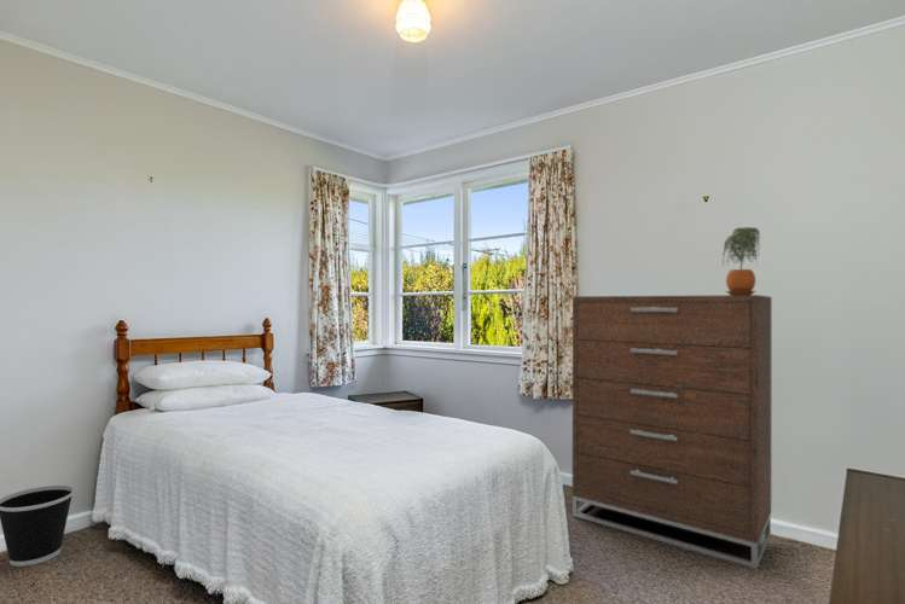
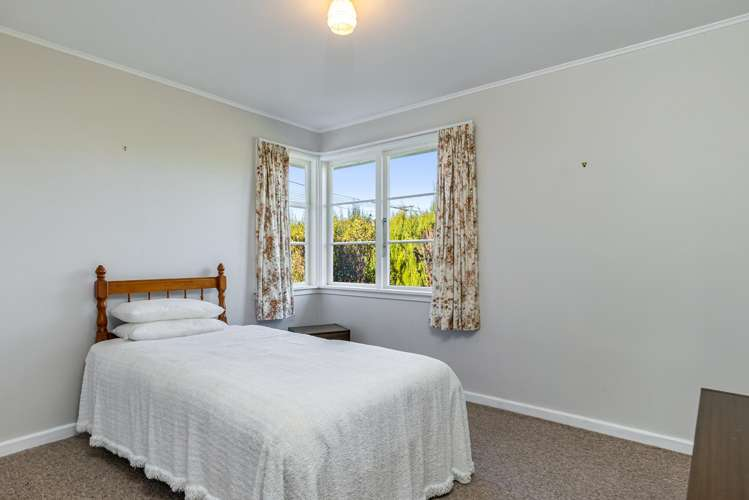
- wastebasket (35, 525)
- dresser (667, 411)
- potted plant (741, 261)
